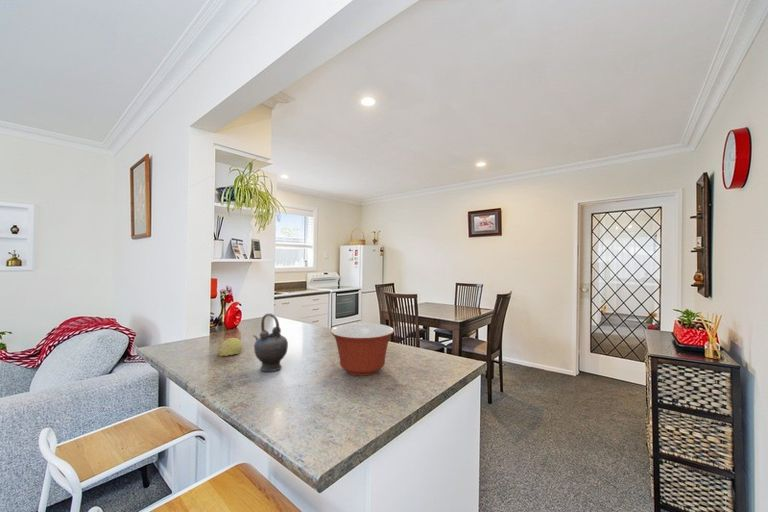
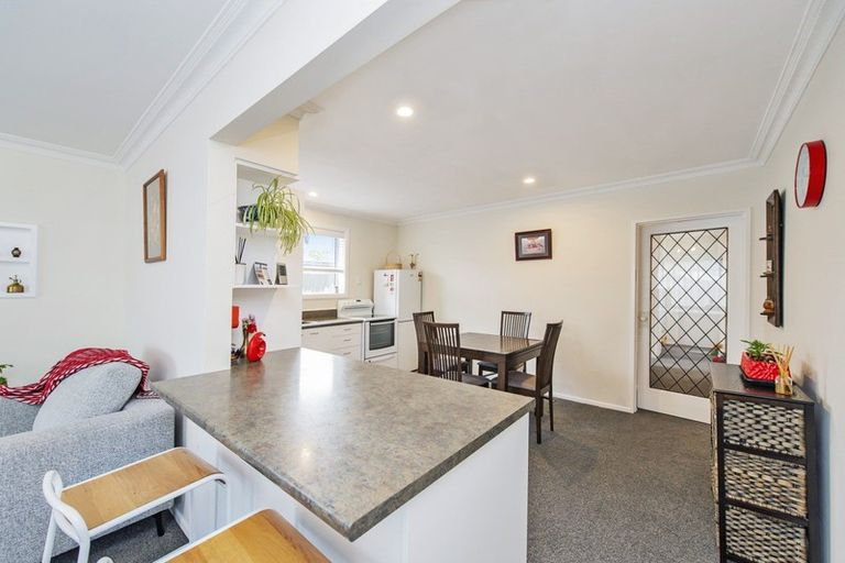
- teapot (268, 340)
- fruit (230, 345)
- mixing bowl (362, 349)
